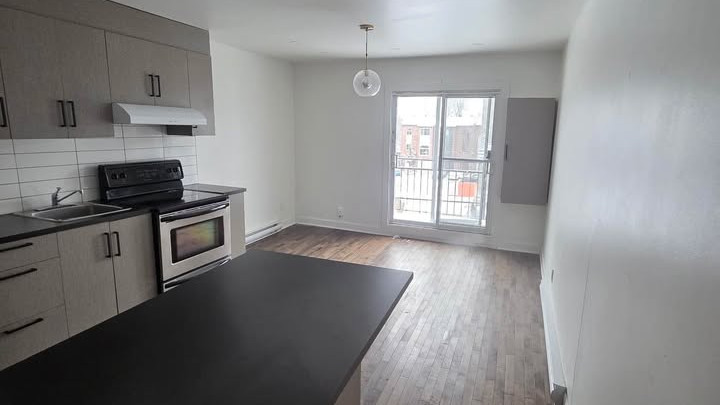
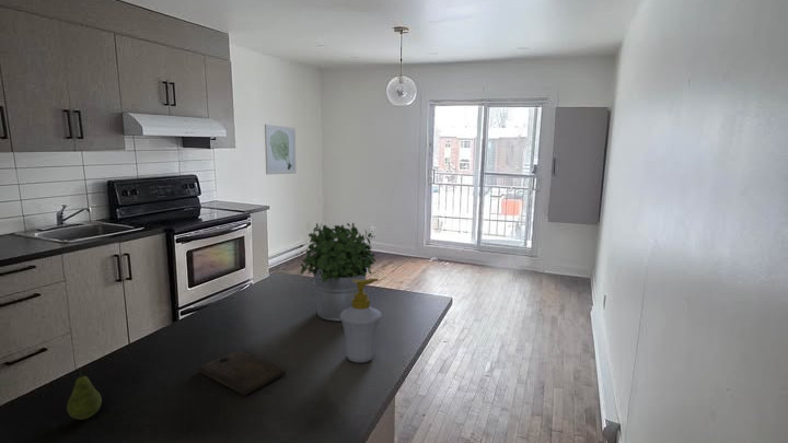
+ cutting board (241, 370)
+ potted plant (335, 268)
+ wall art (281, 150)
+ fruit (83, 393)
+ soap bottle (360, 318)
